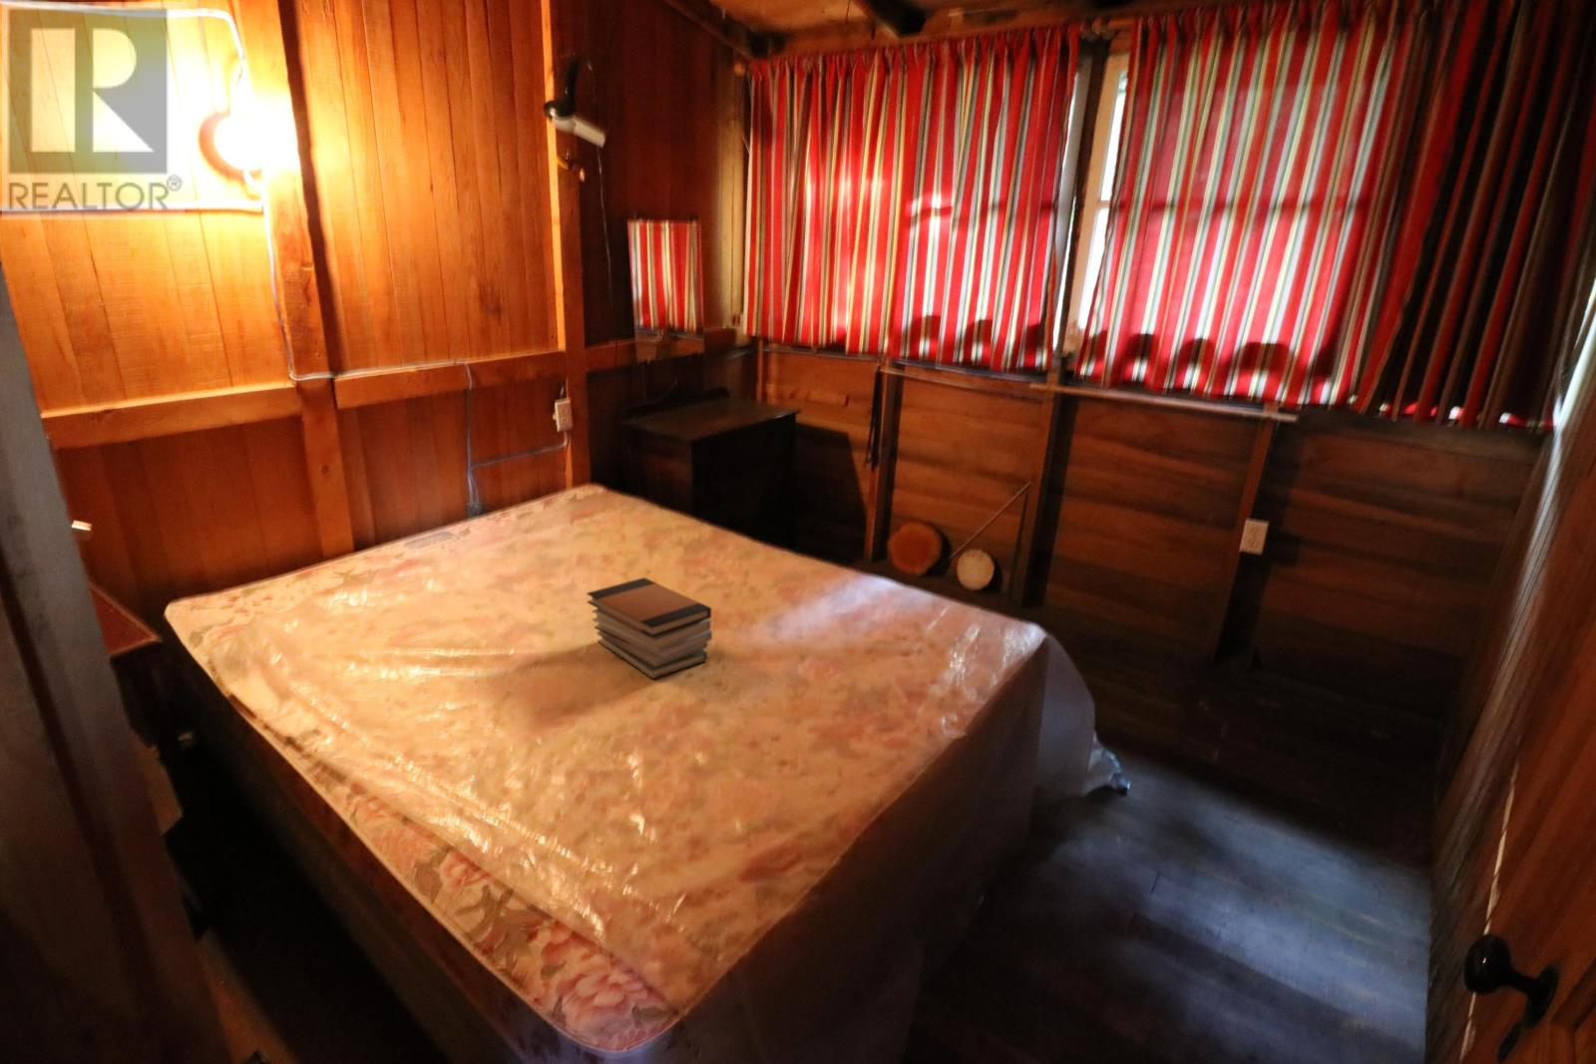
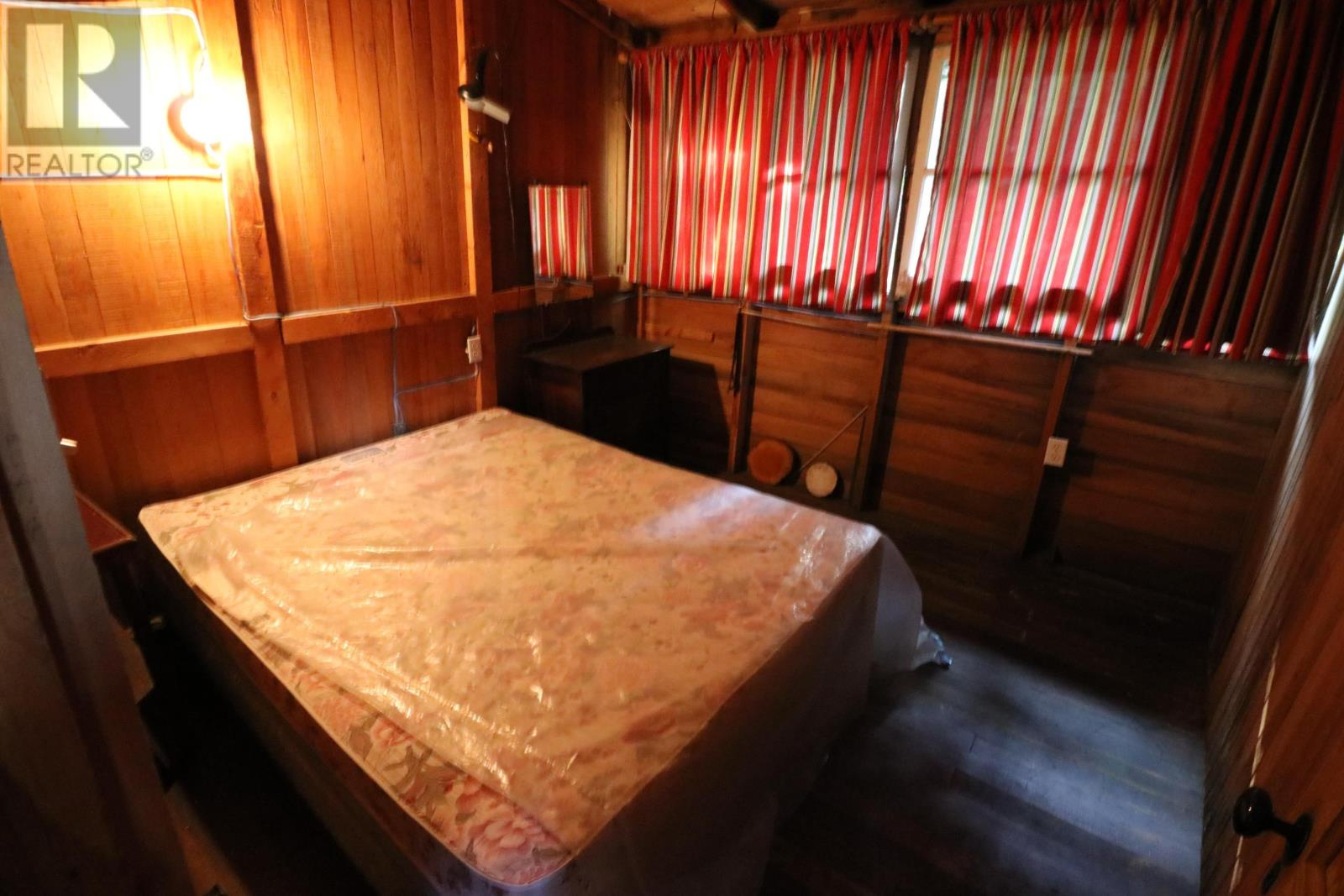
- book stack (651, 626)
